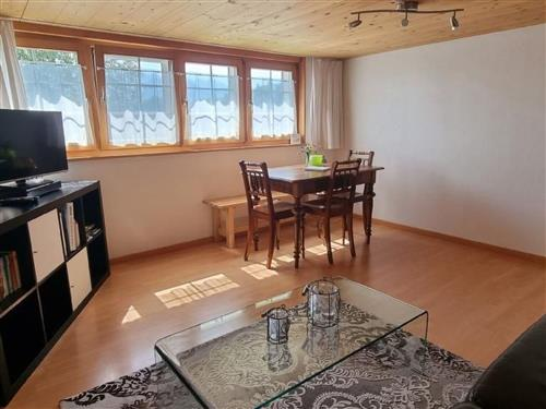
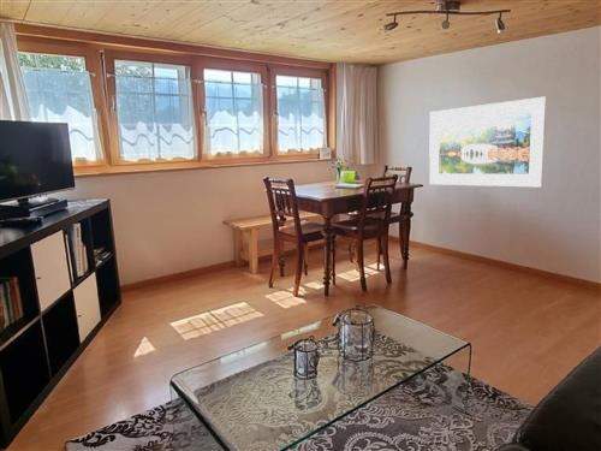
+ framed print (480, 146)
